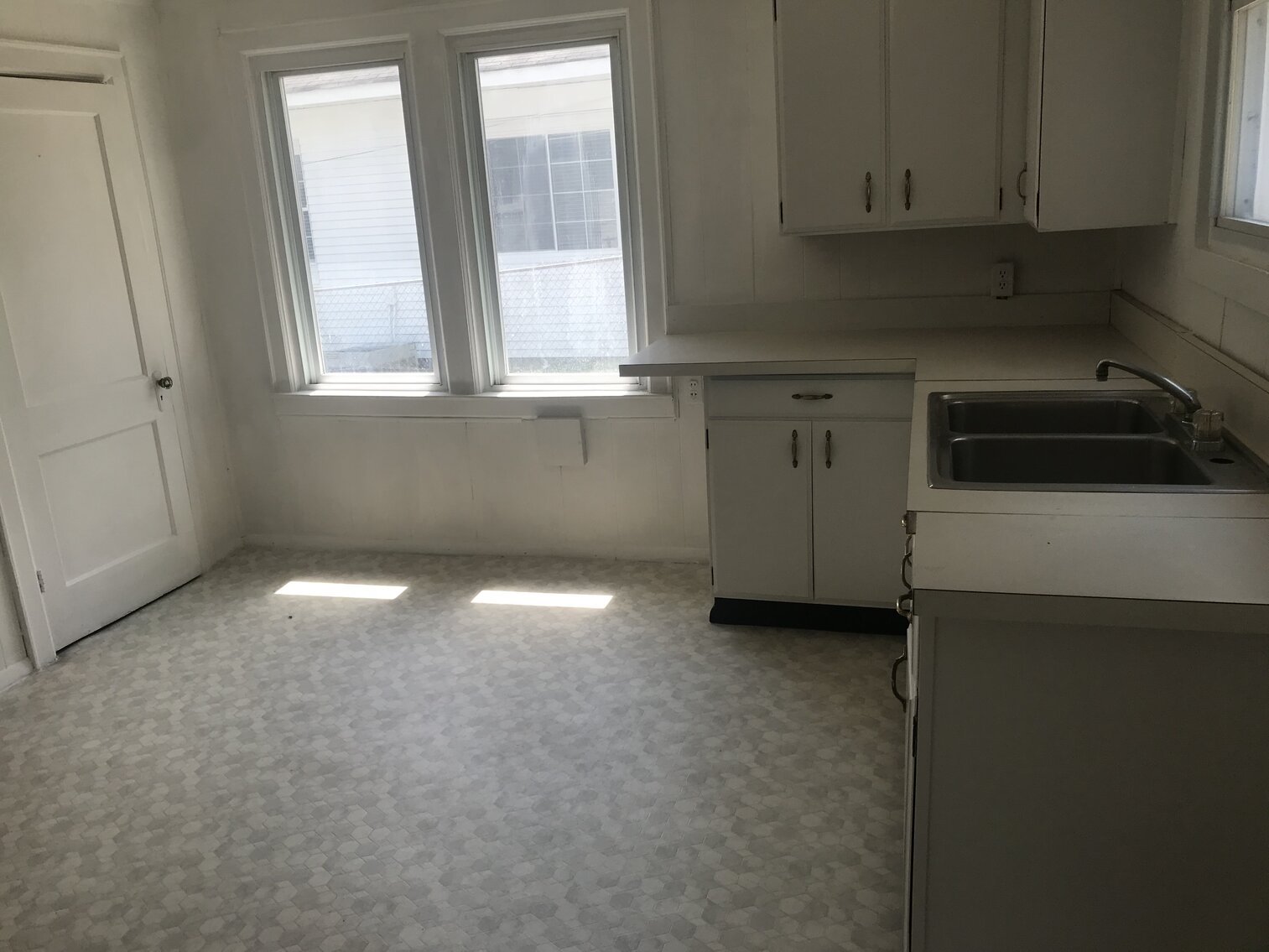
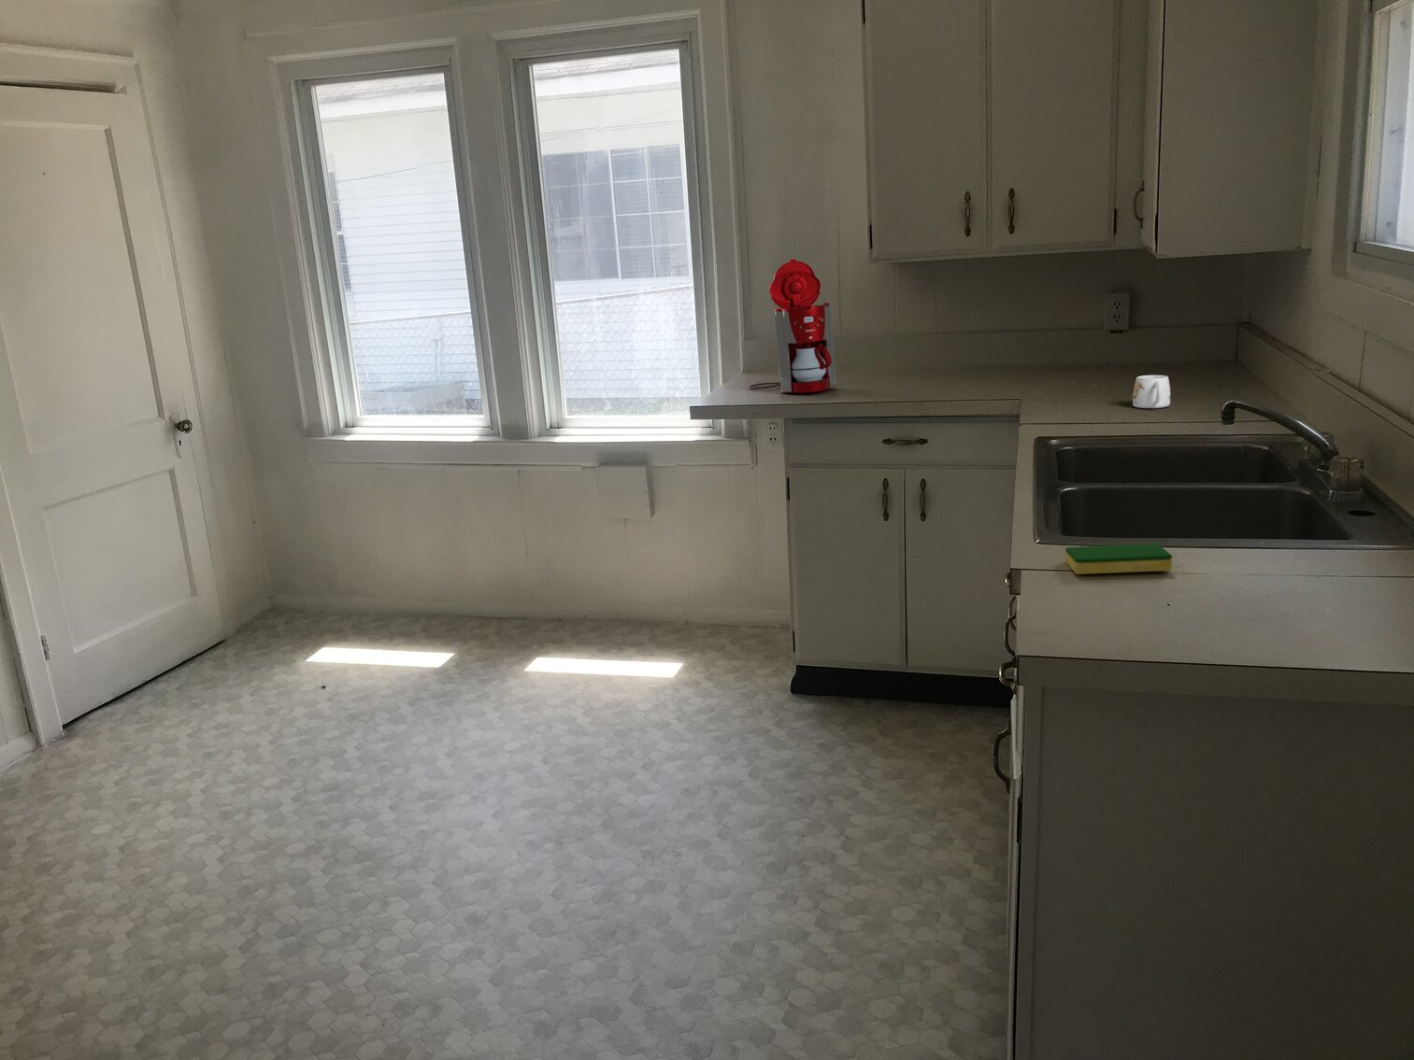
+ coffee maker (788, 324)
+ mug (1153, 392)
+ dish sponge (1116, 559)
